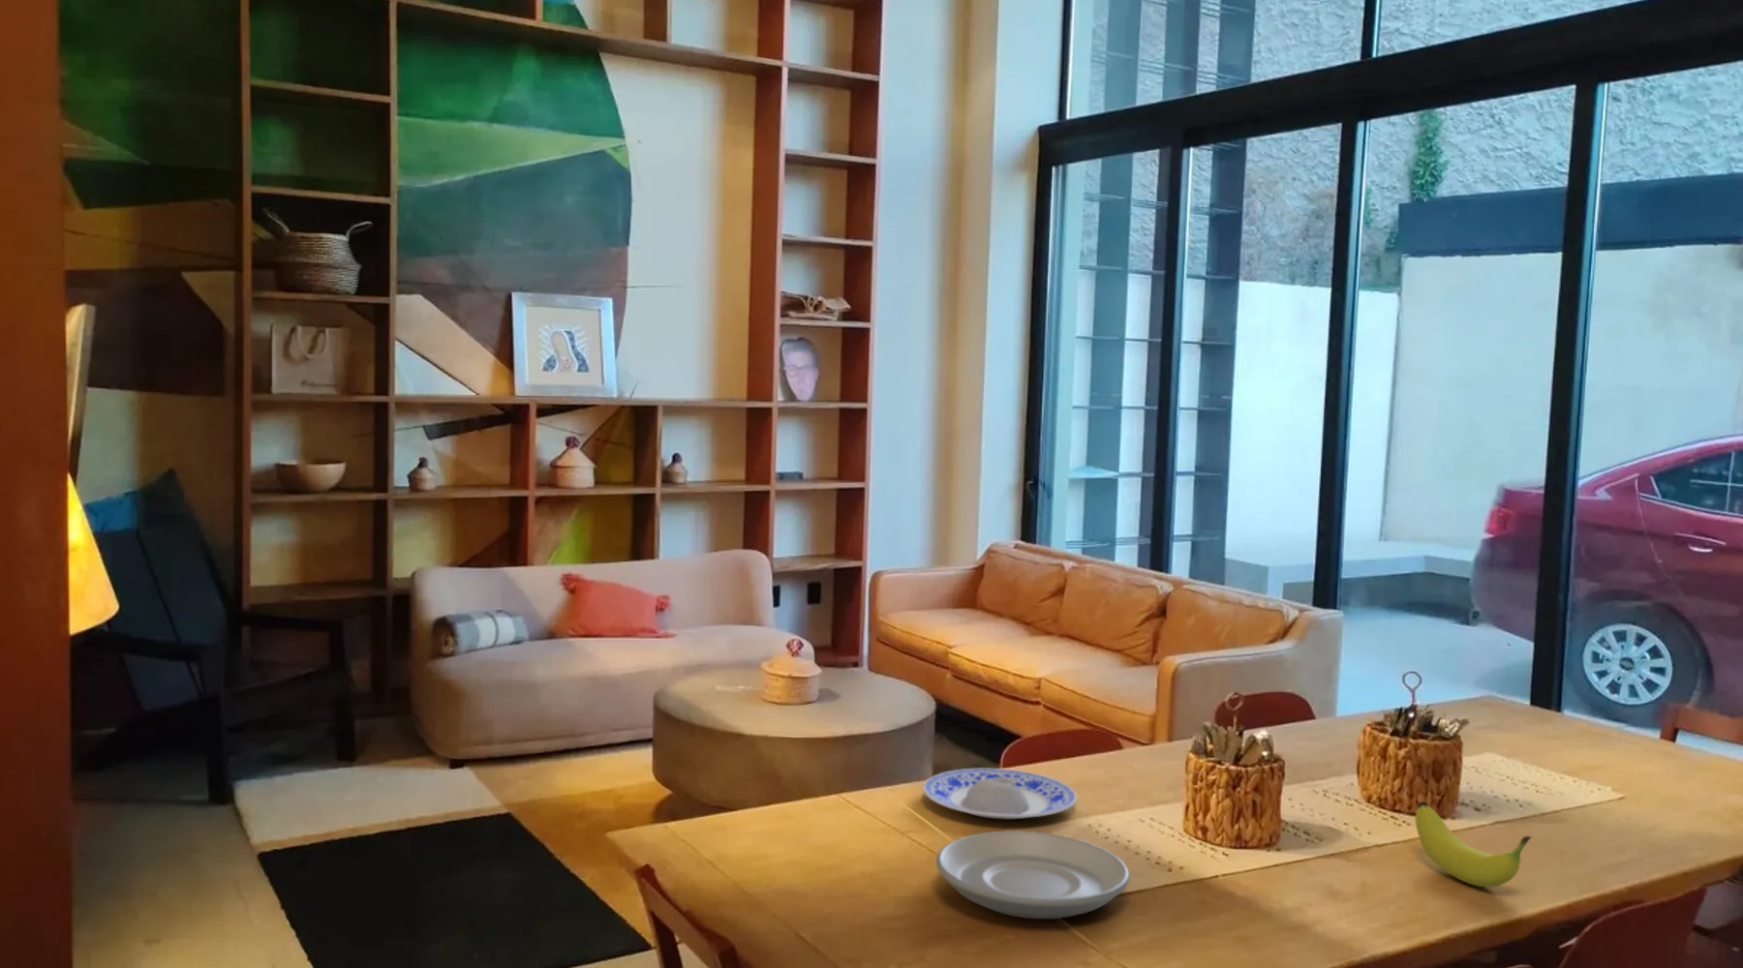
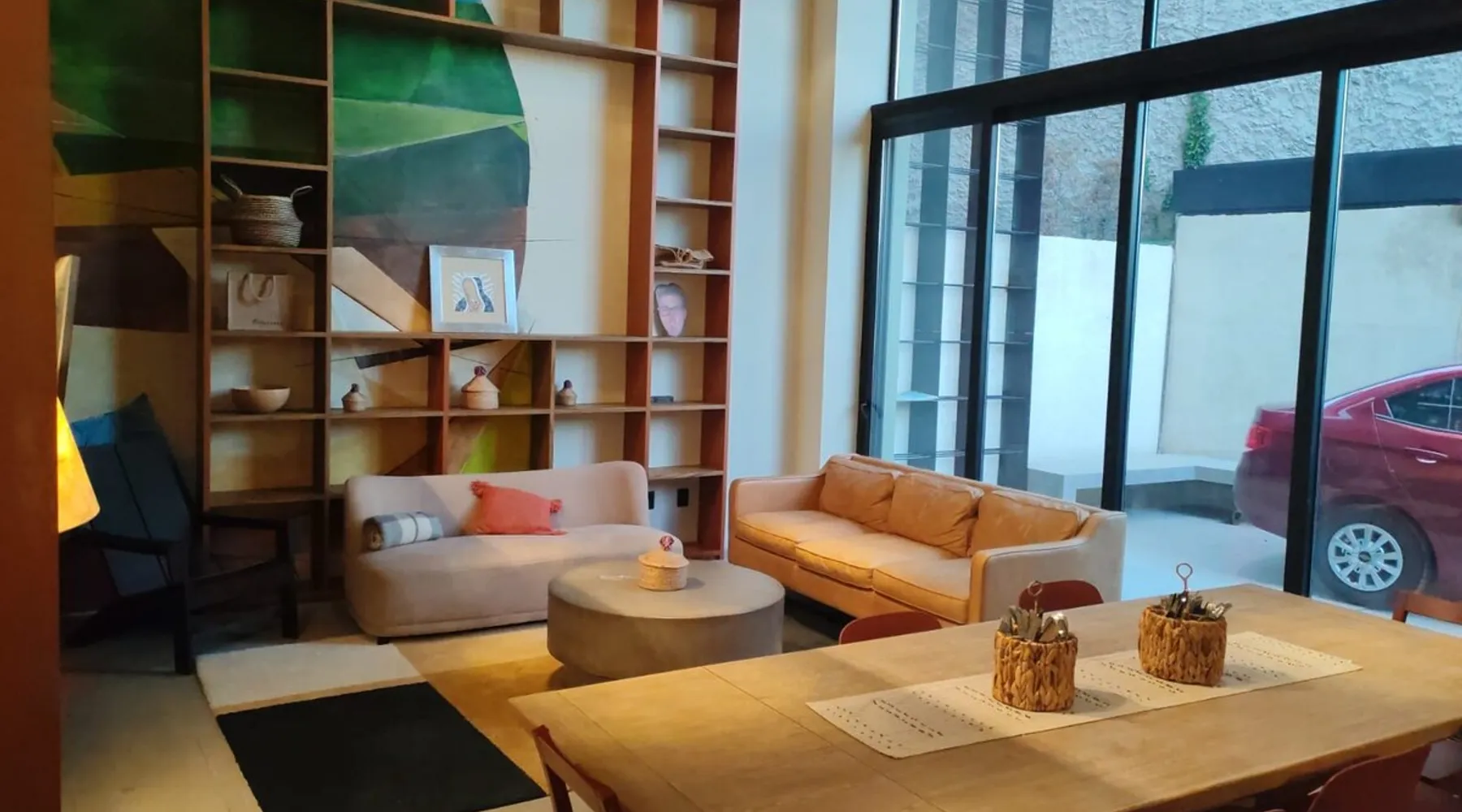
- plate (1031, 877)
- fruit (1465, 846)
- plate (999, 790)
